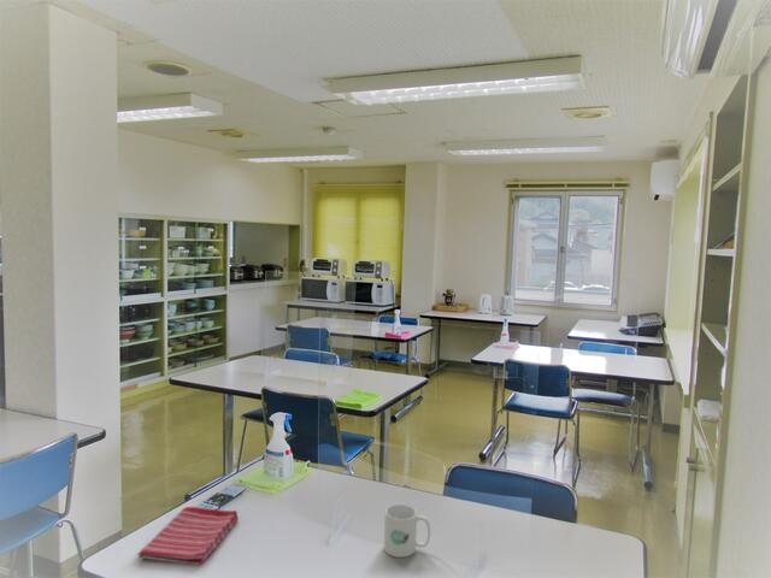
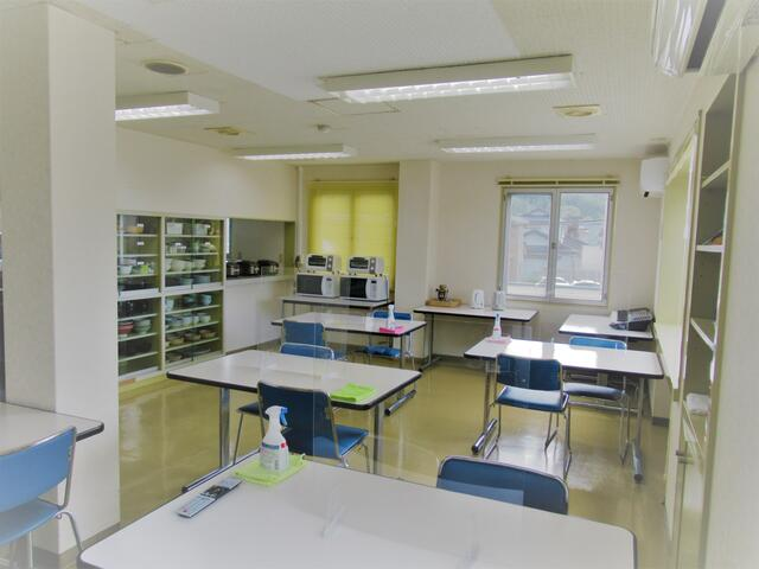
- mug (407, 530)
- dish towel (192, 532)
